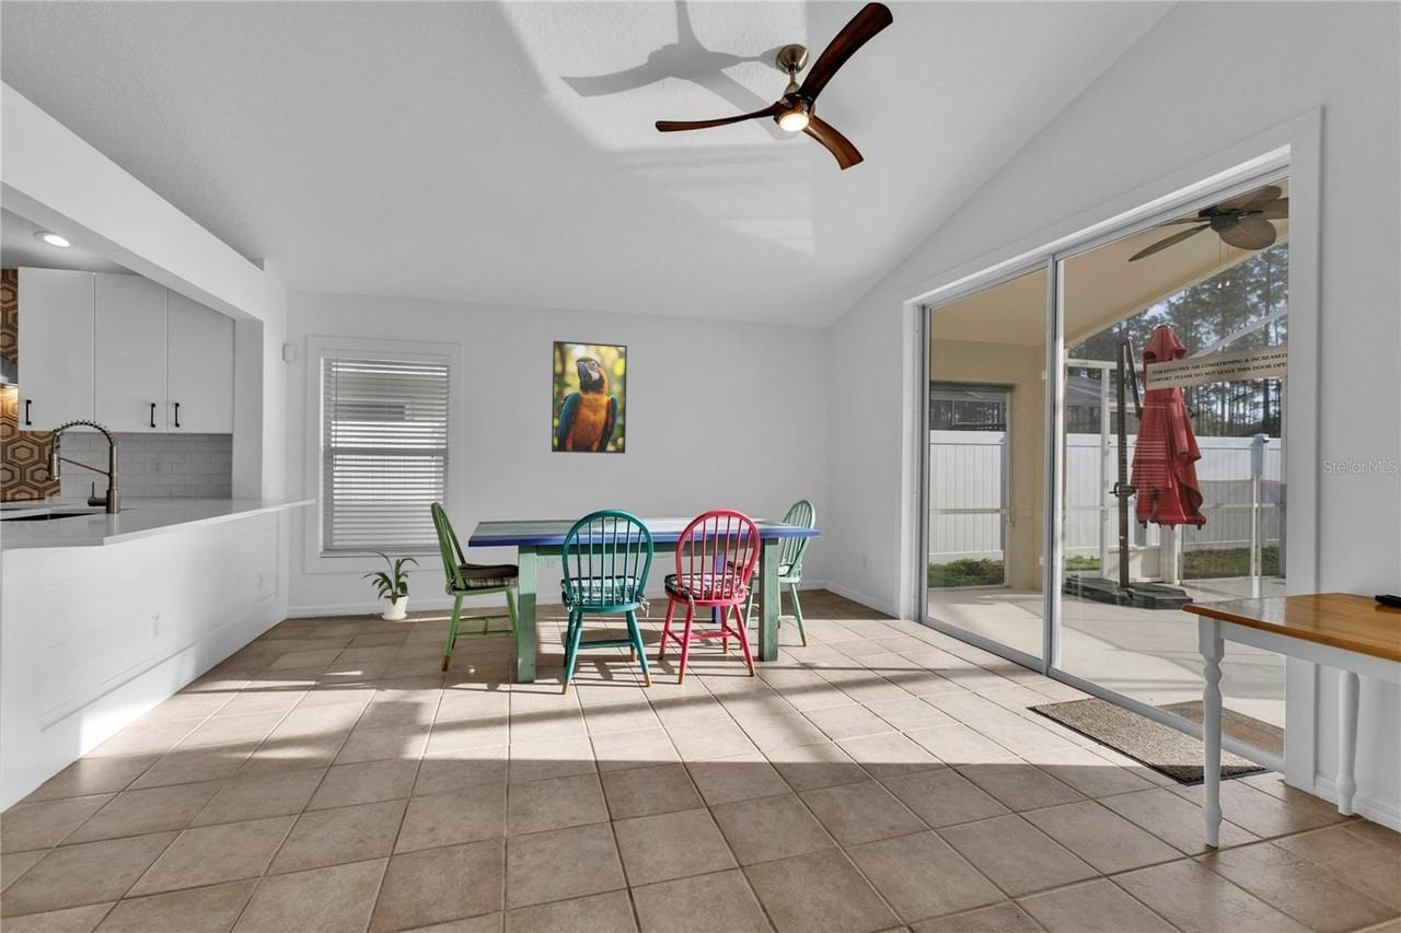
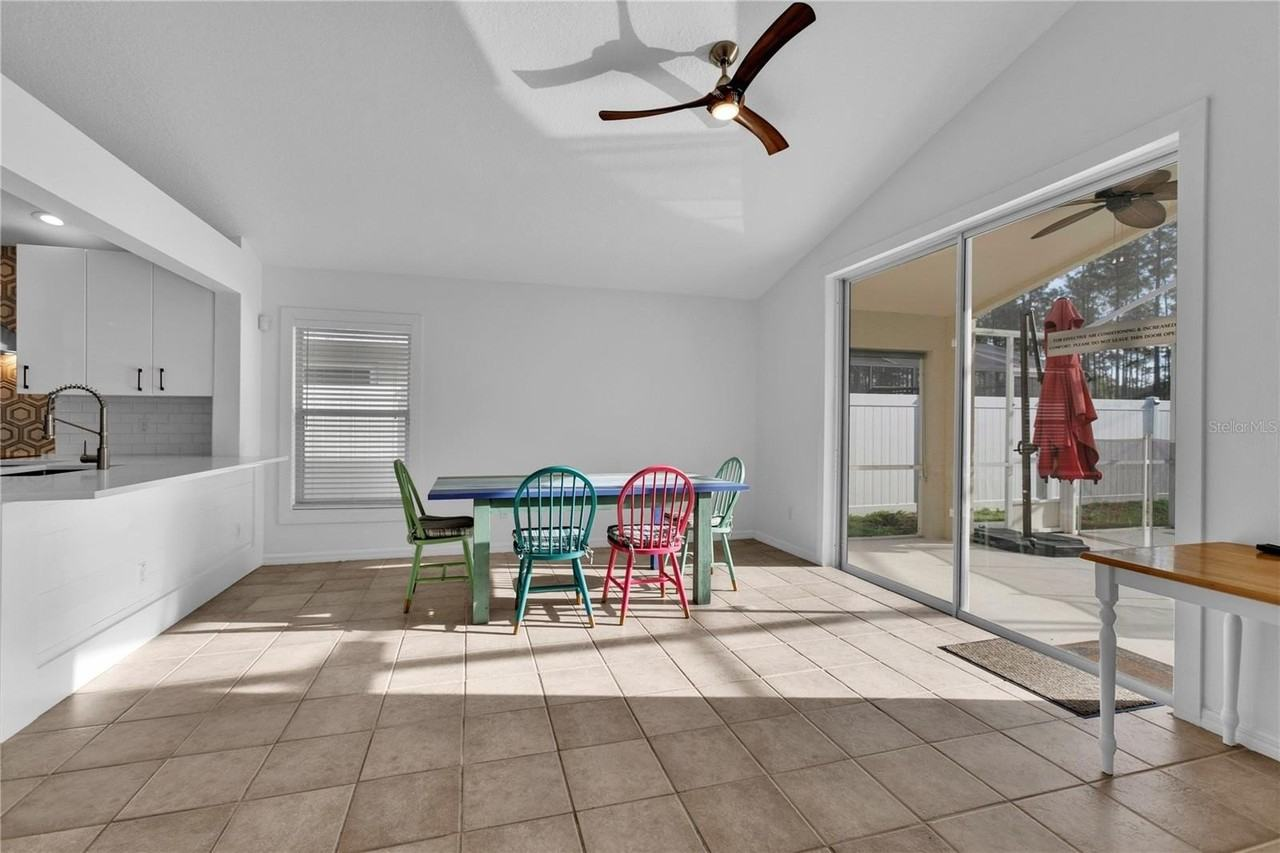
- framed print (589, 397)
- house plant (392, 584)
